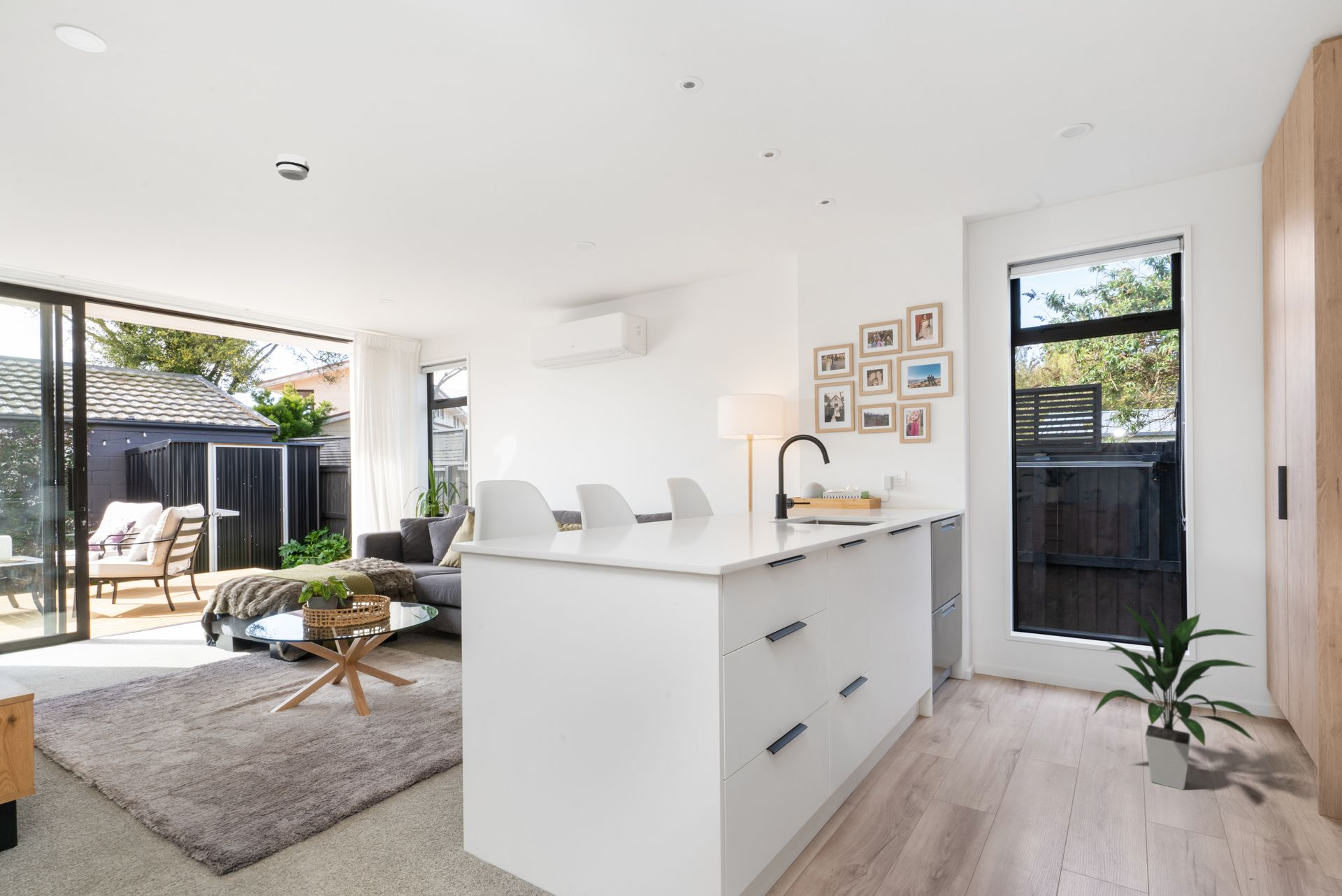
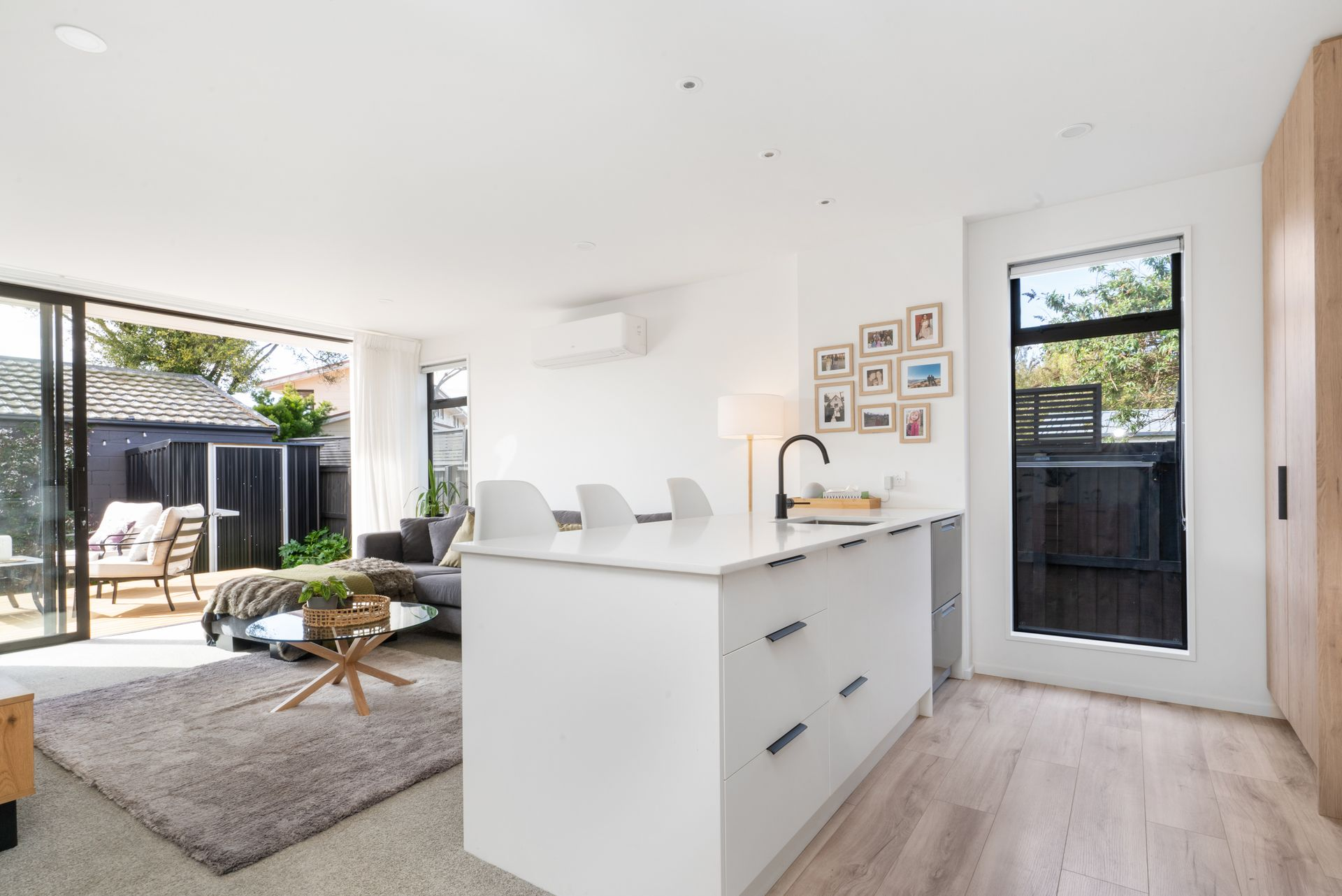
- indoor plant (1171, 692)
- smoke detector (292, 167)
